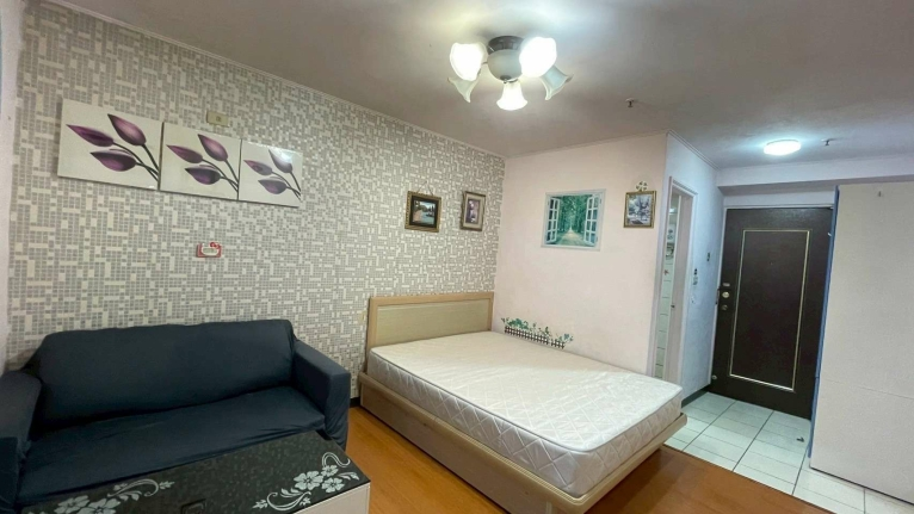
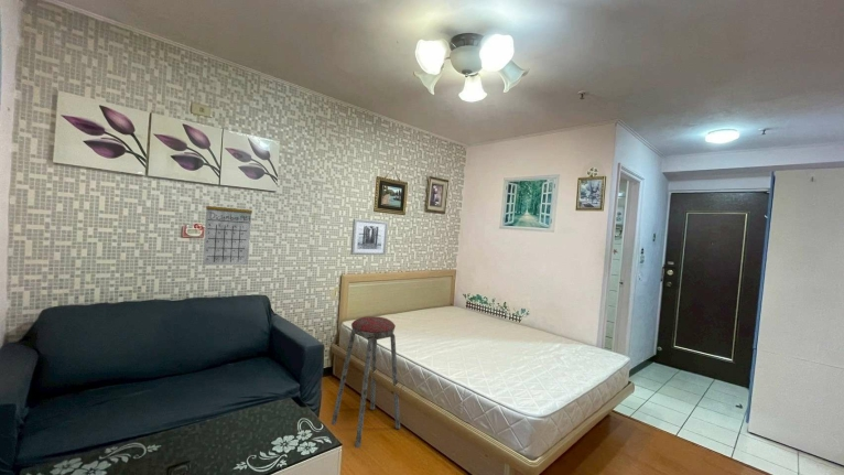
+ wall art (369, 237)
+ music stool (368, 373)
+ calendar (228, 229)
